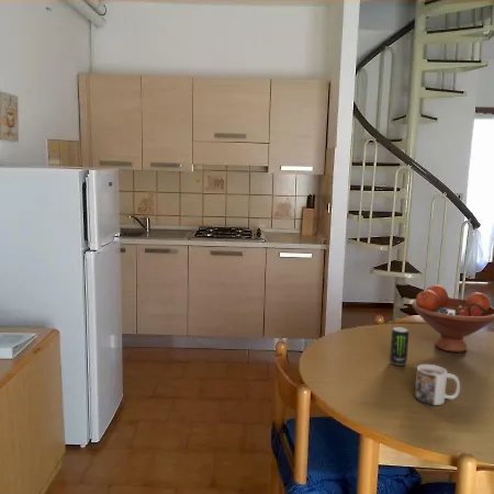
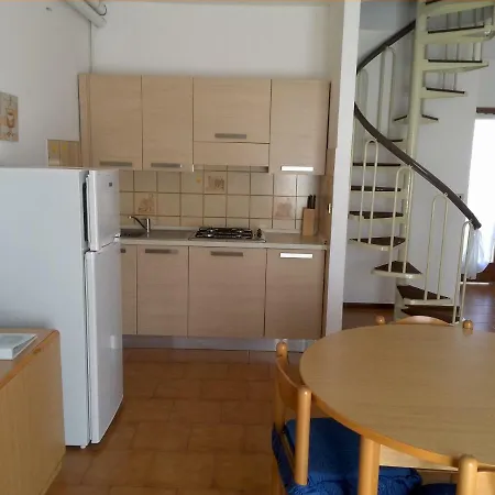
- fruit bowl (452, 319)
- mug (437, 384)
- beverage can (398, 346)
